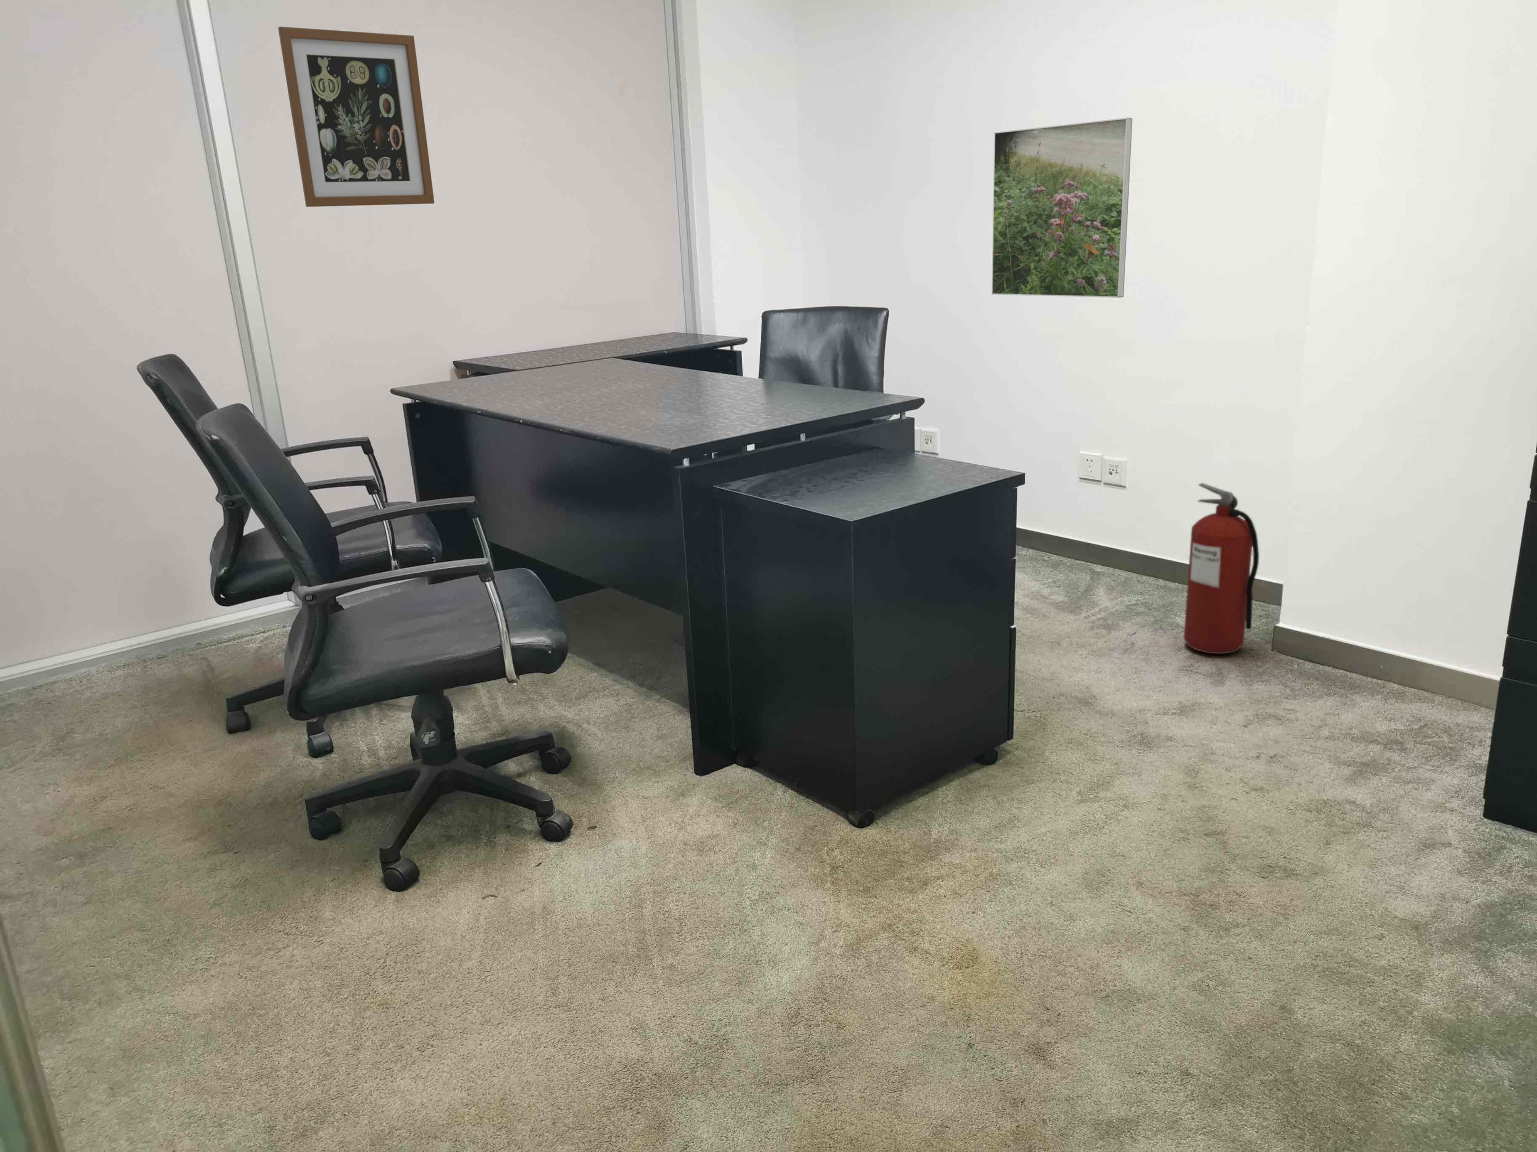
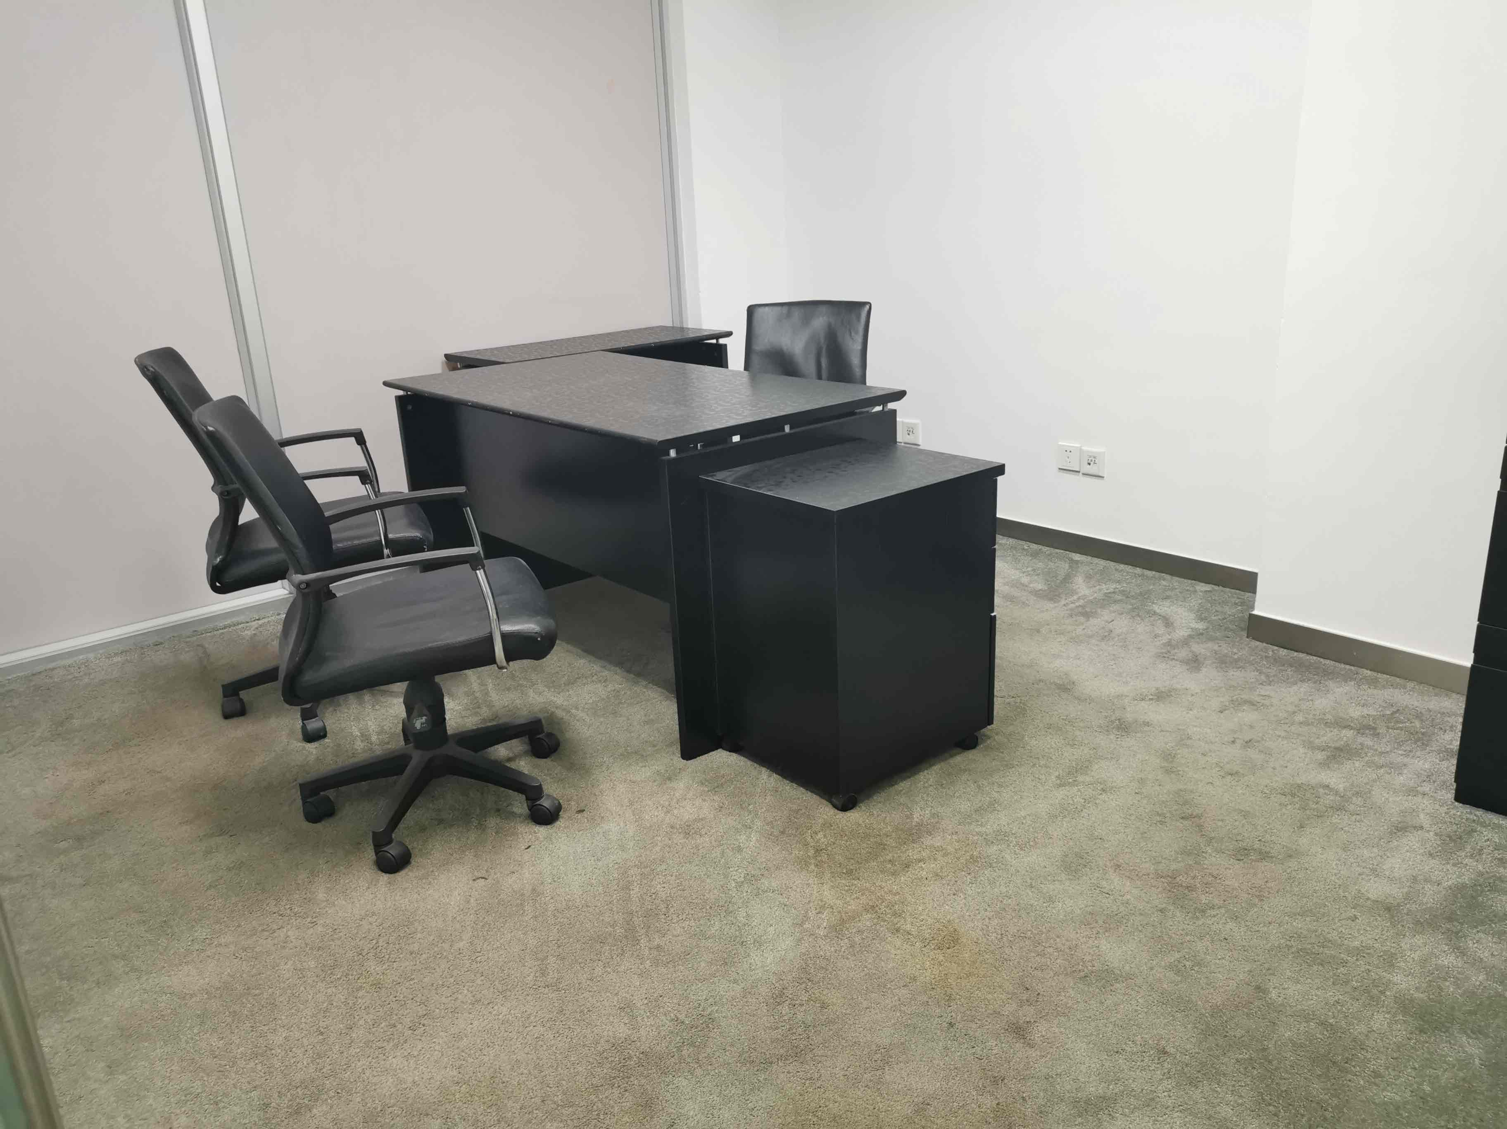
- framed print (1057, 212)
- wall art (361, 120)
- fire extinguisher (1224, 570)
